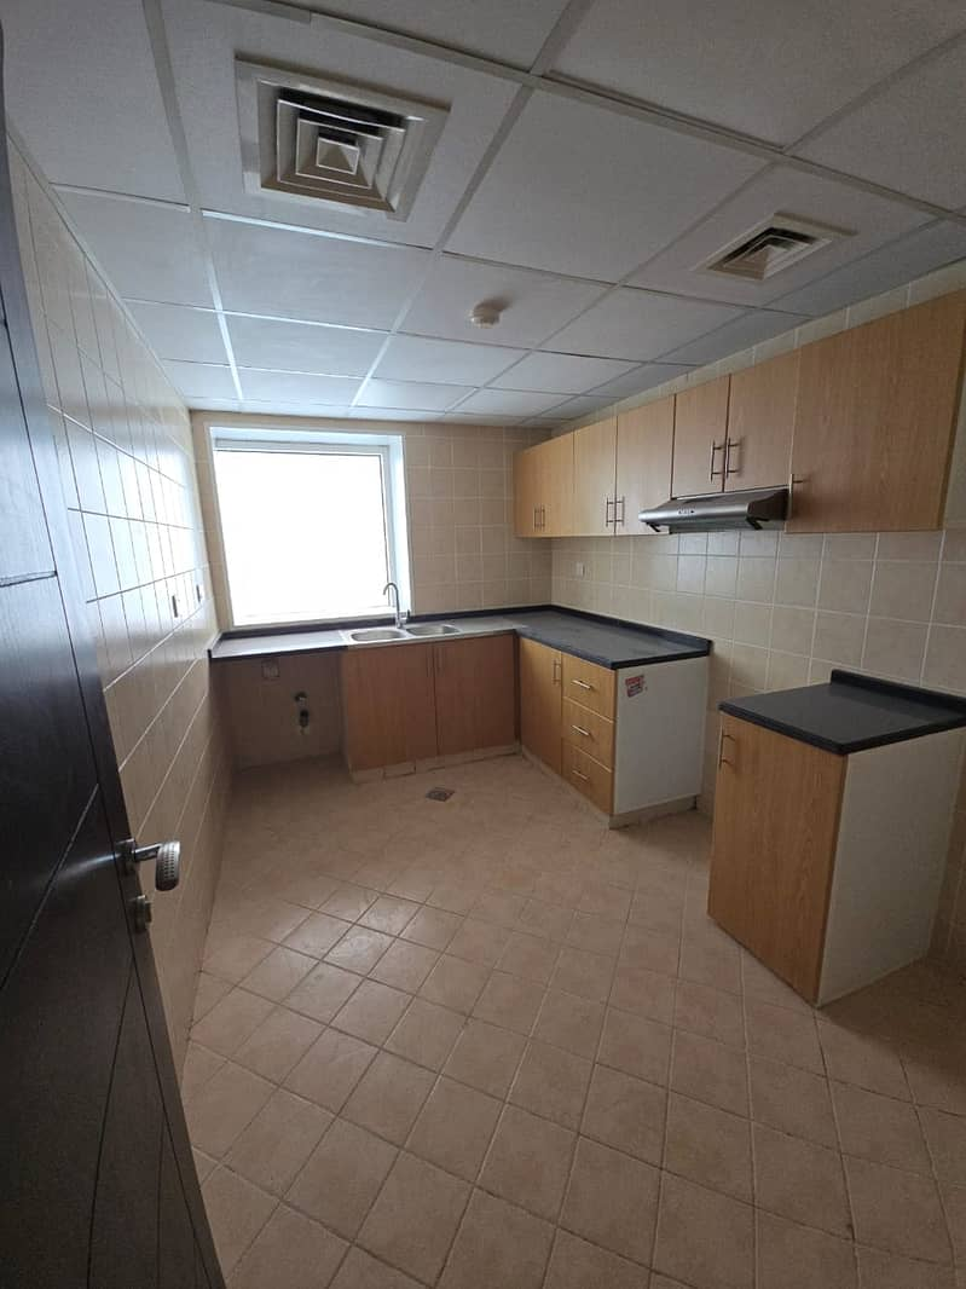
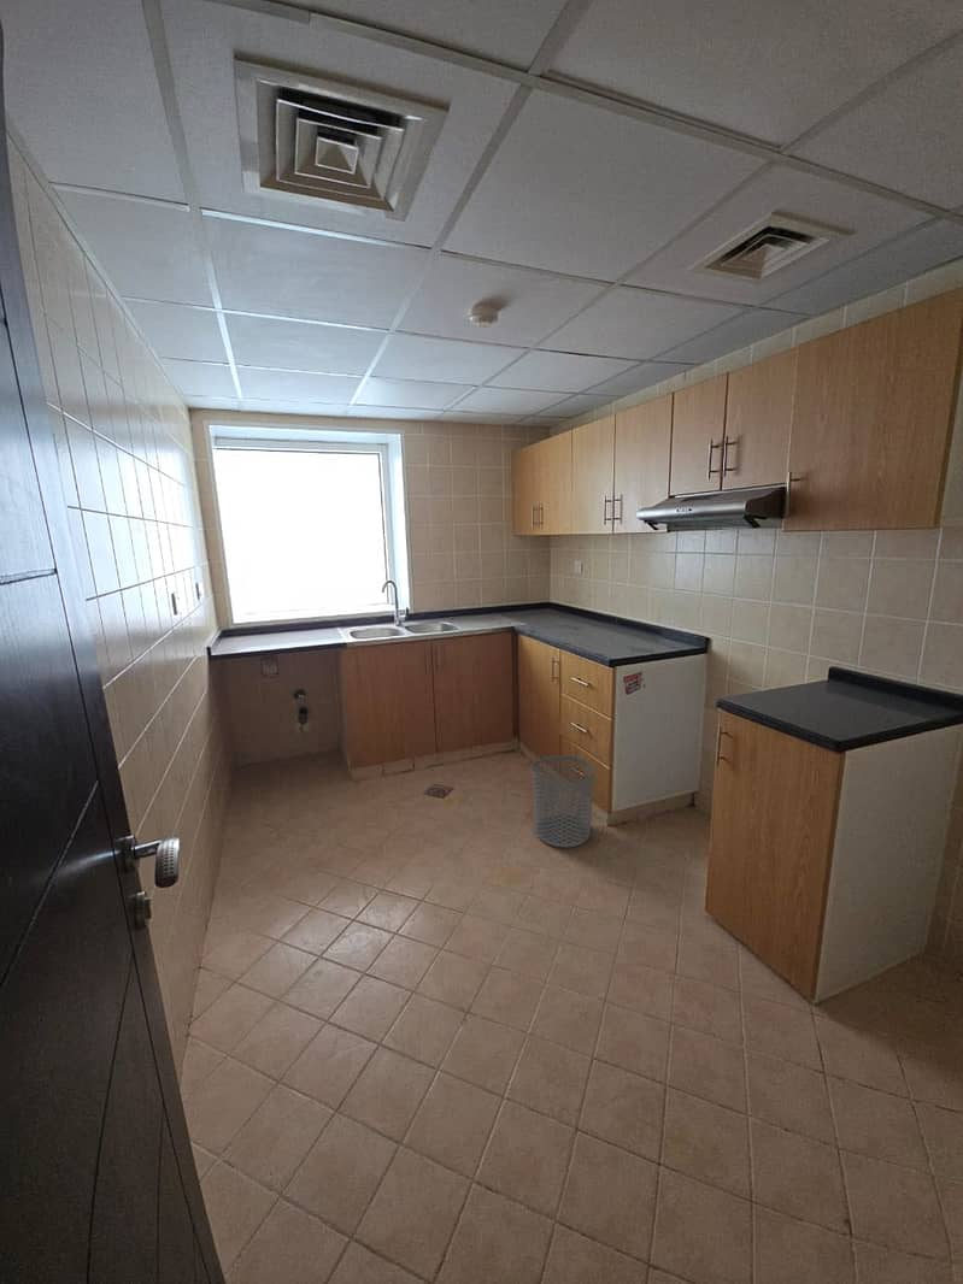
+ waste bin (562, 800)
